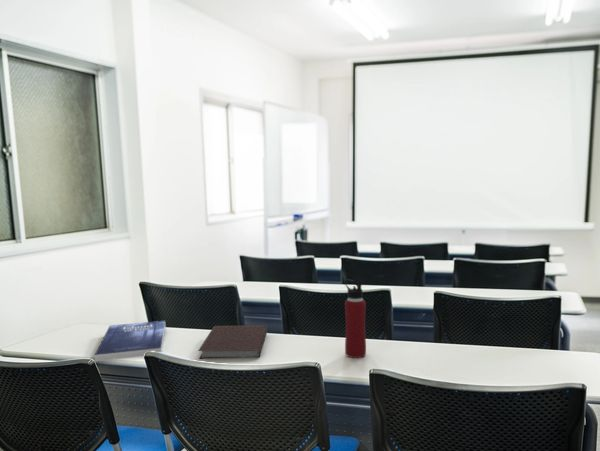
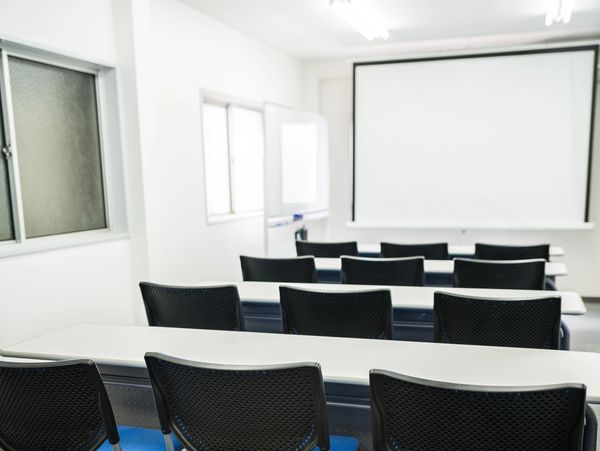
- water bottle (355, 317)
- notebook (235, 341)
- book (133, 339)
